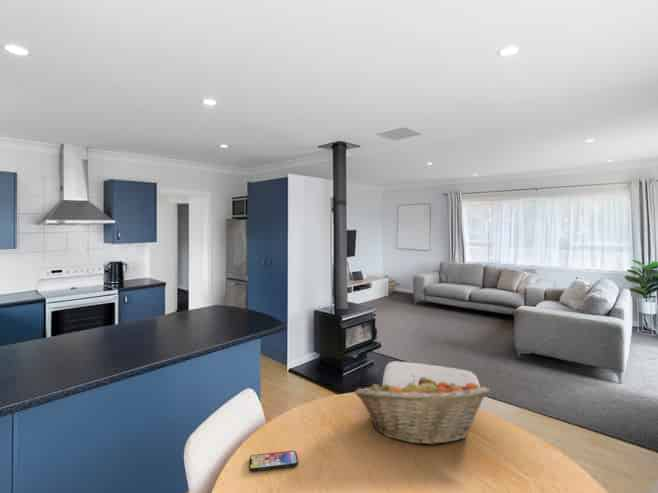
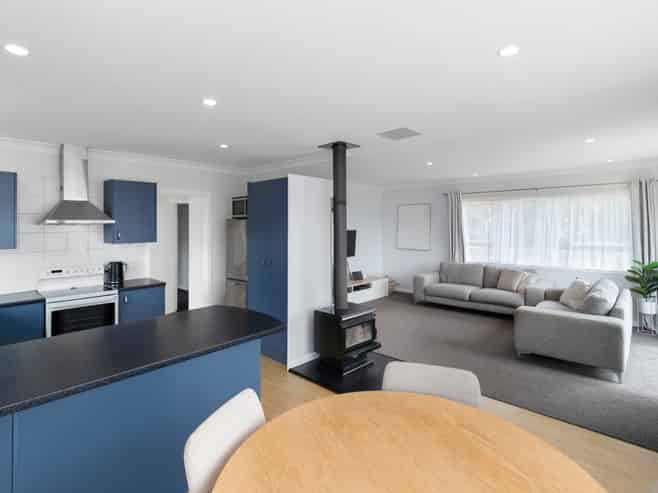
- smartphone (273, 460)
- fruit basket (420, 401)
